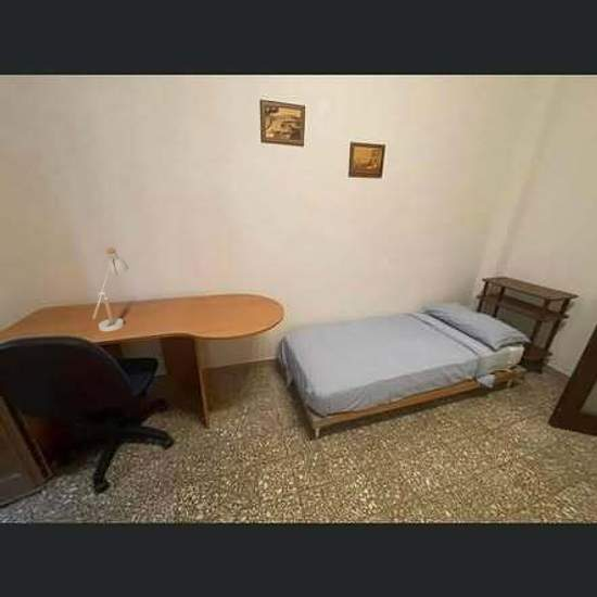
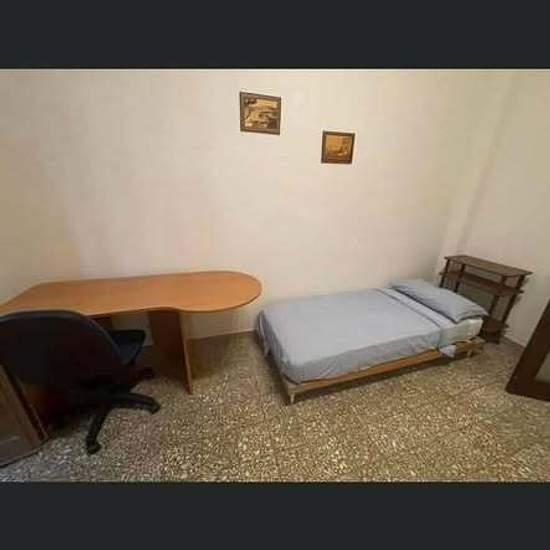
- desk lamp (105, 292)
